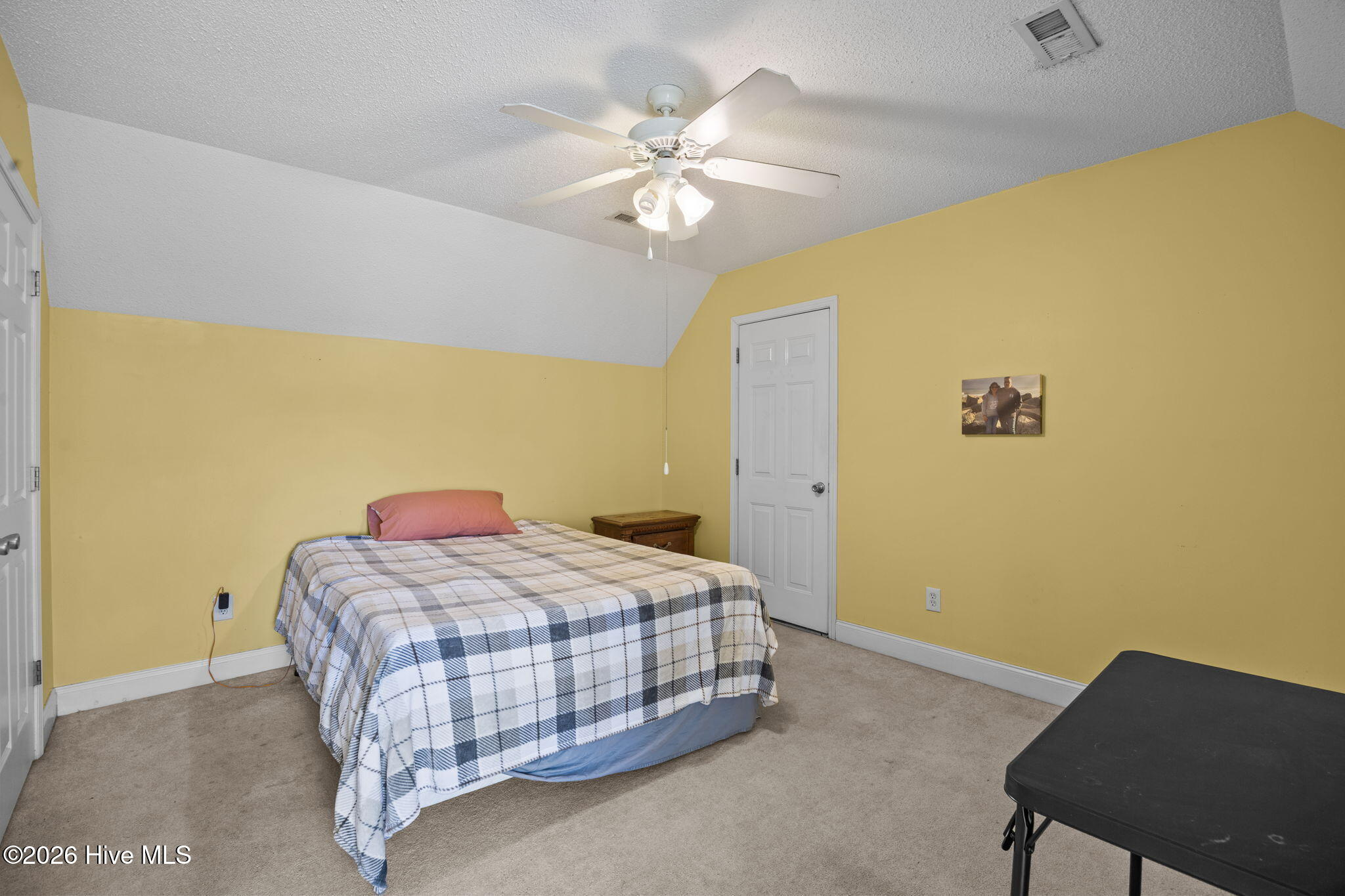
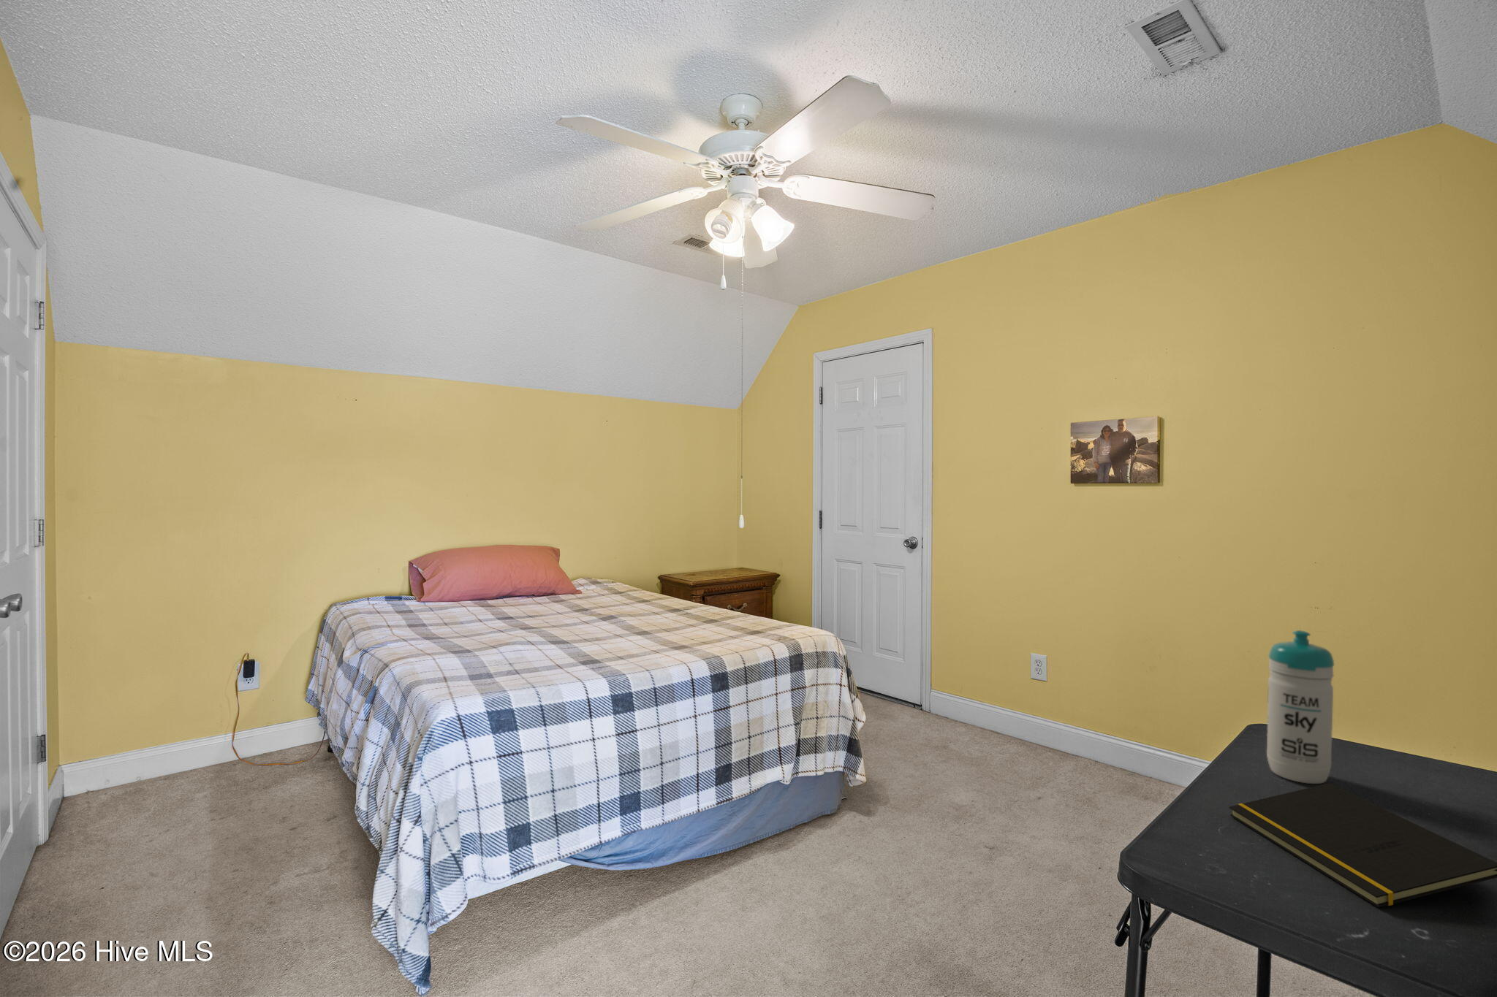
+ water bottle (1299, 702)
+ notepad (1351, 837)
